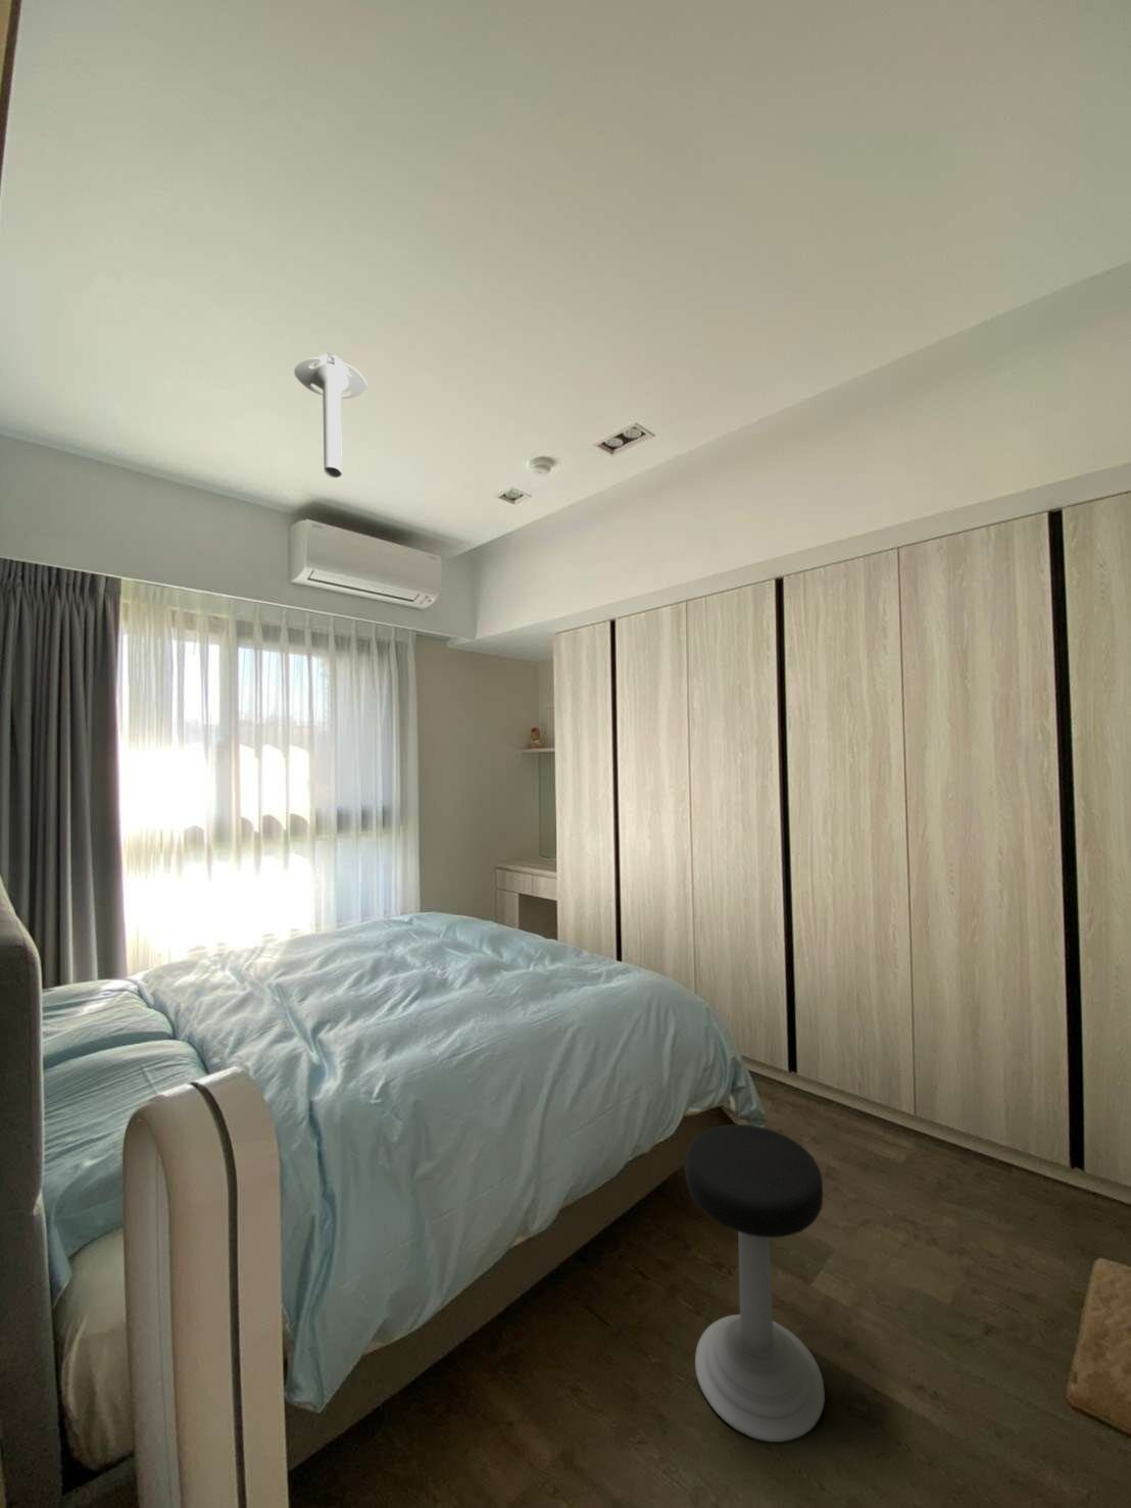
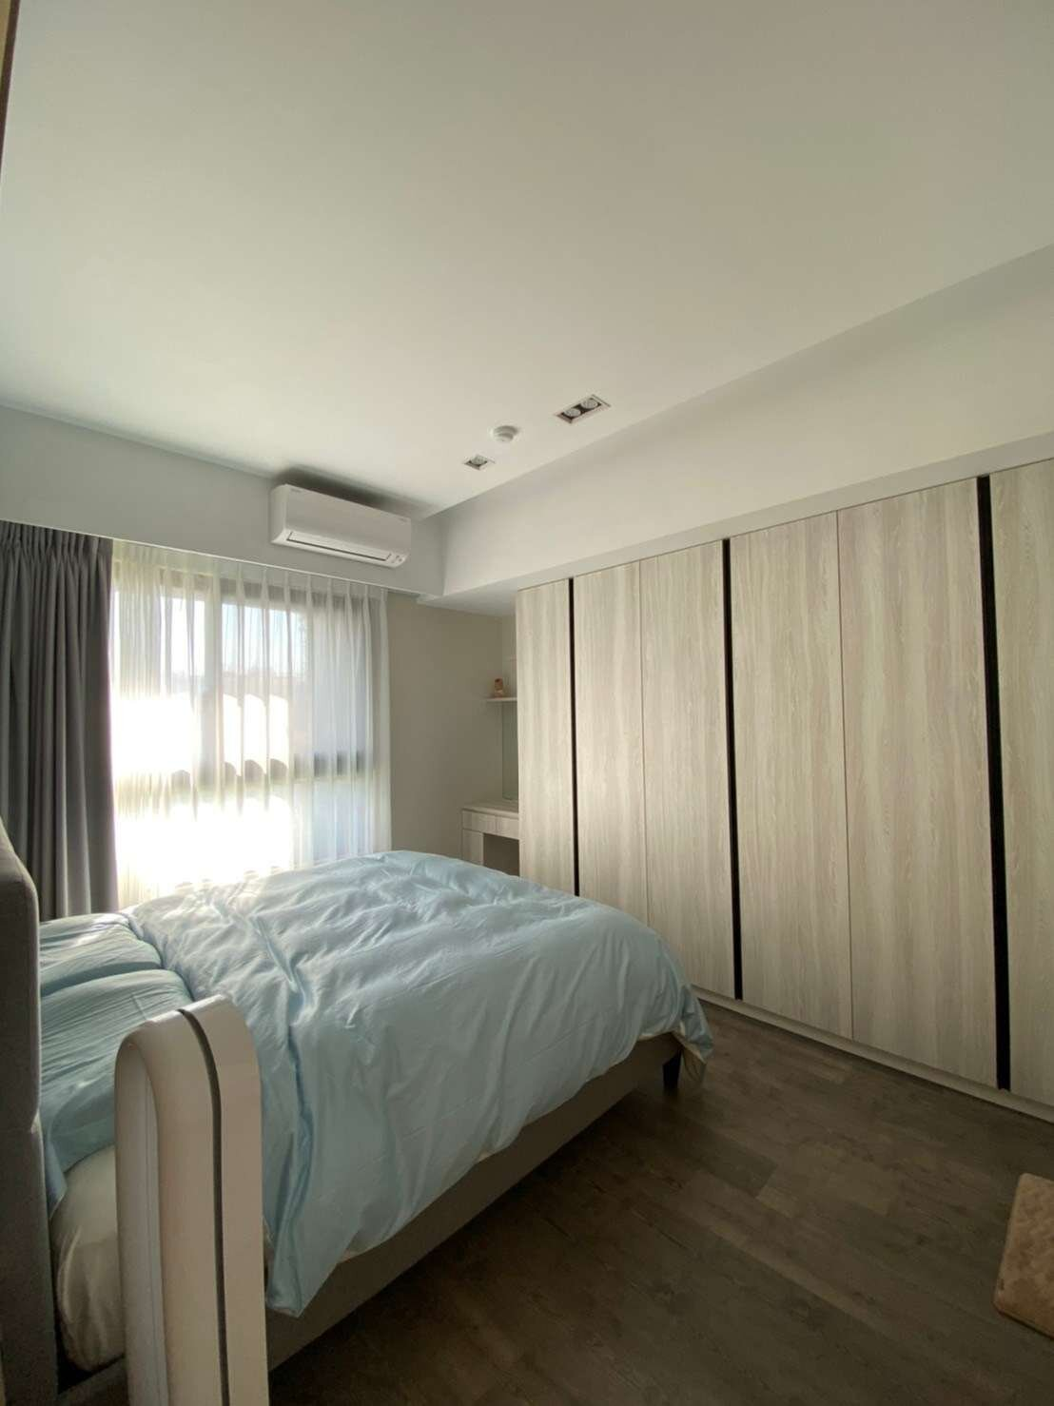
- stool (754, 1266)
- ceiling light (331, 417)
